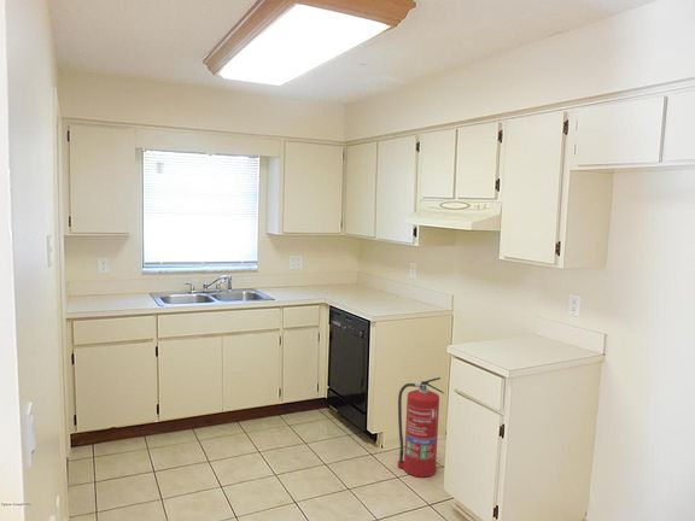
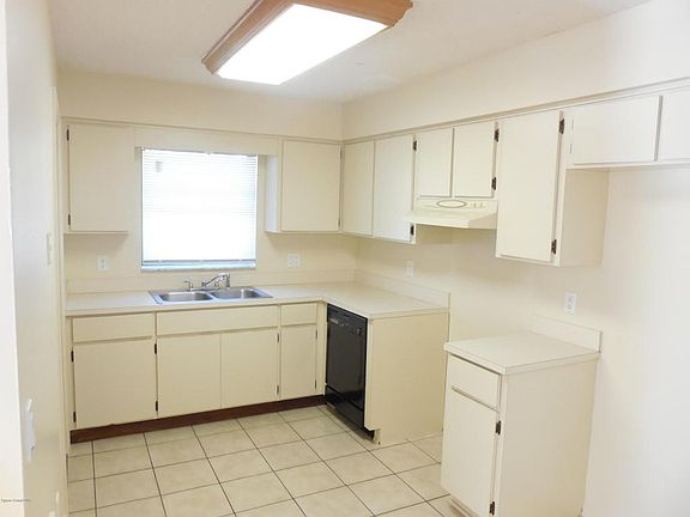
- fire extinguisher (420, 422)
